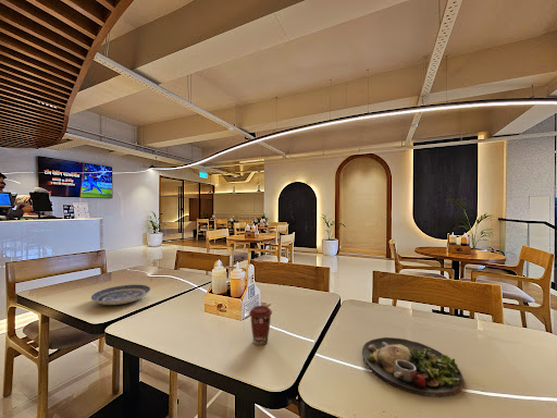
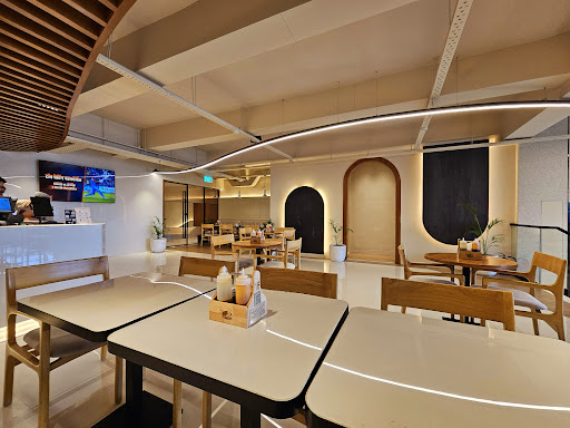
- dinner plate (408, 355)
- coffee cup (260, 324)
- plate (122, 295)
